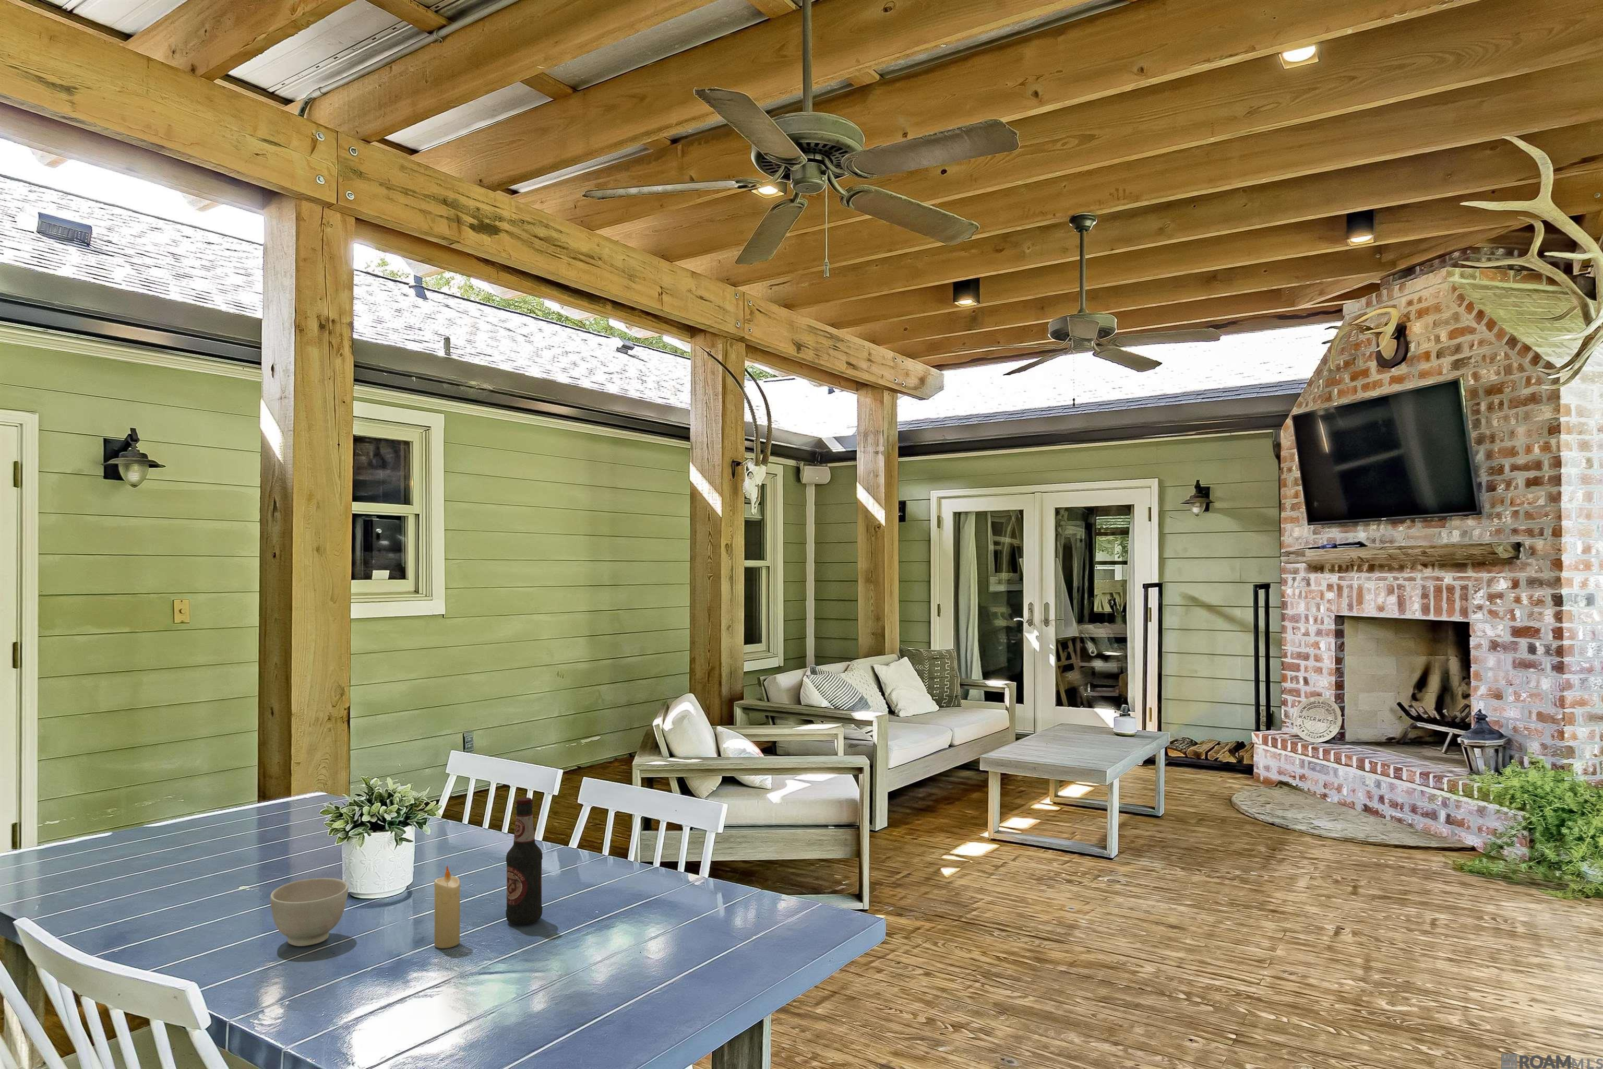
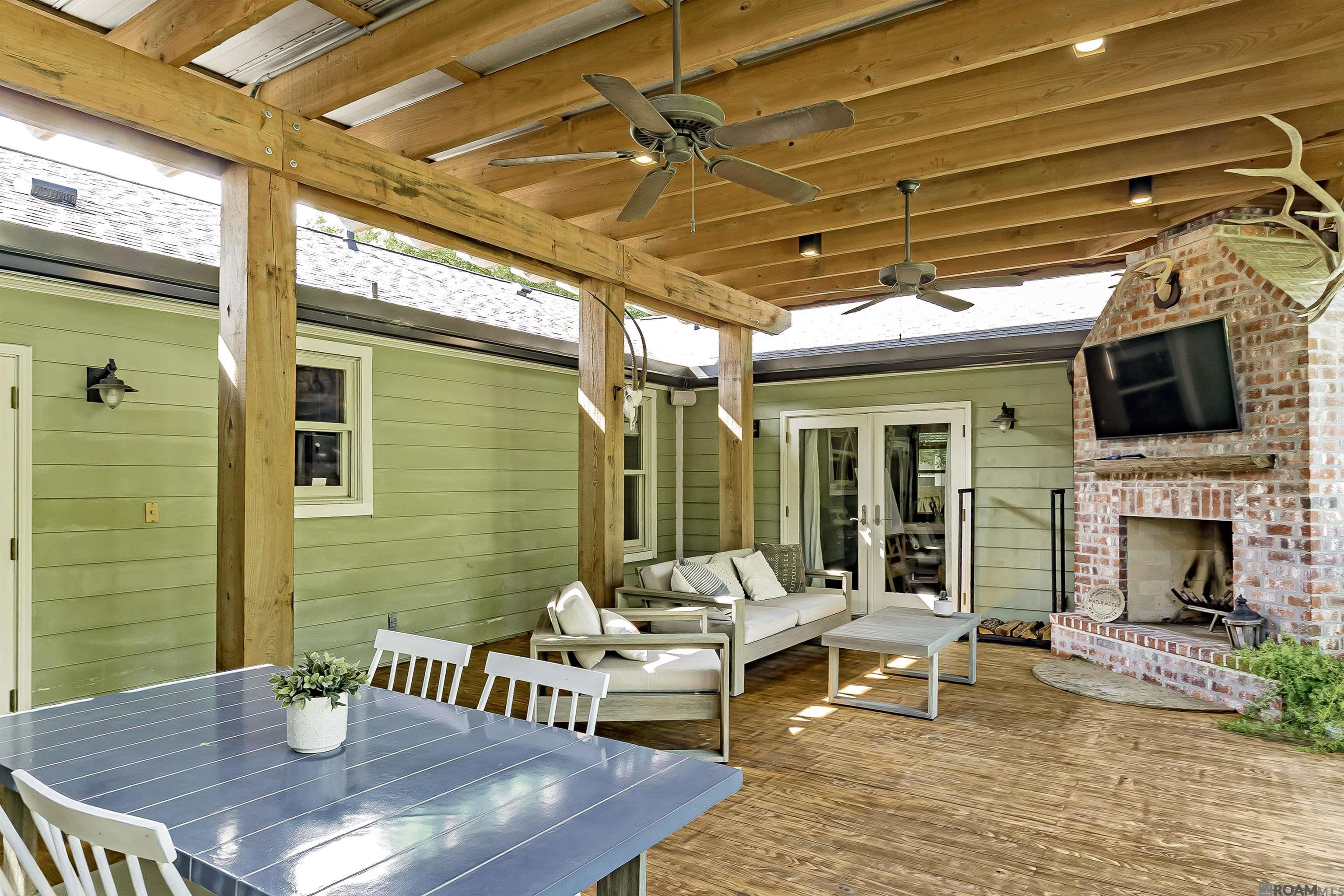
- bottle (524, 859)
- bowl (309, 914)
- candle (447, 904)
